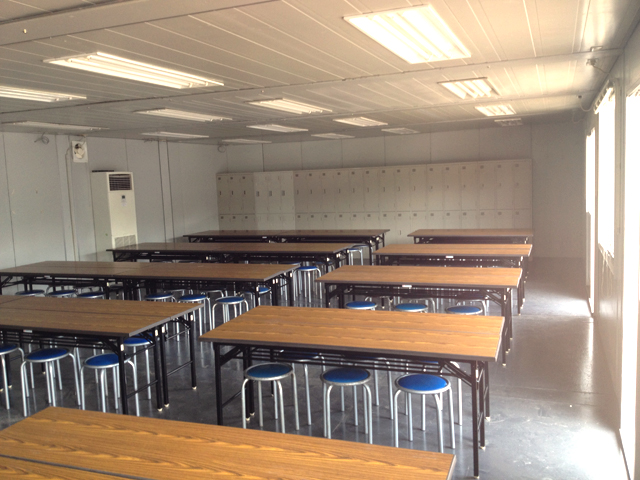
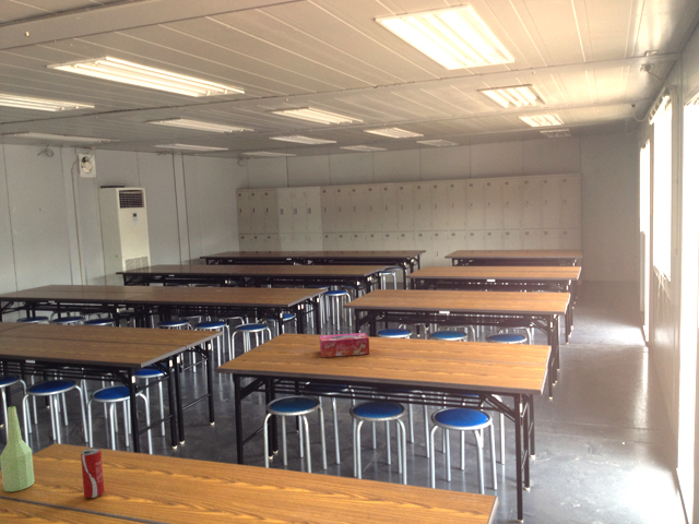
+ beverage can (92, 473)
+ tissue box (344, 344)
+ bottle (15, 446)
